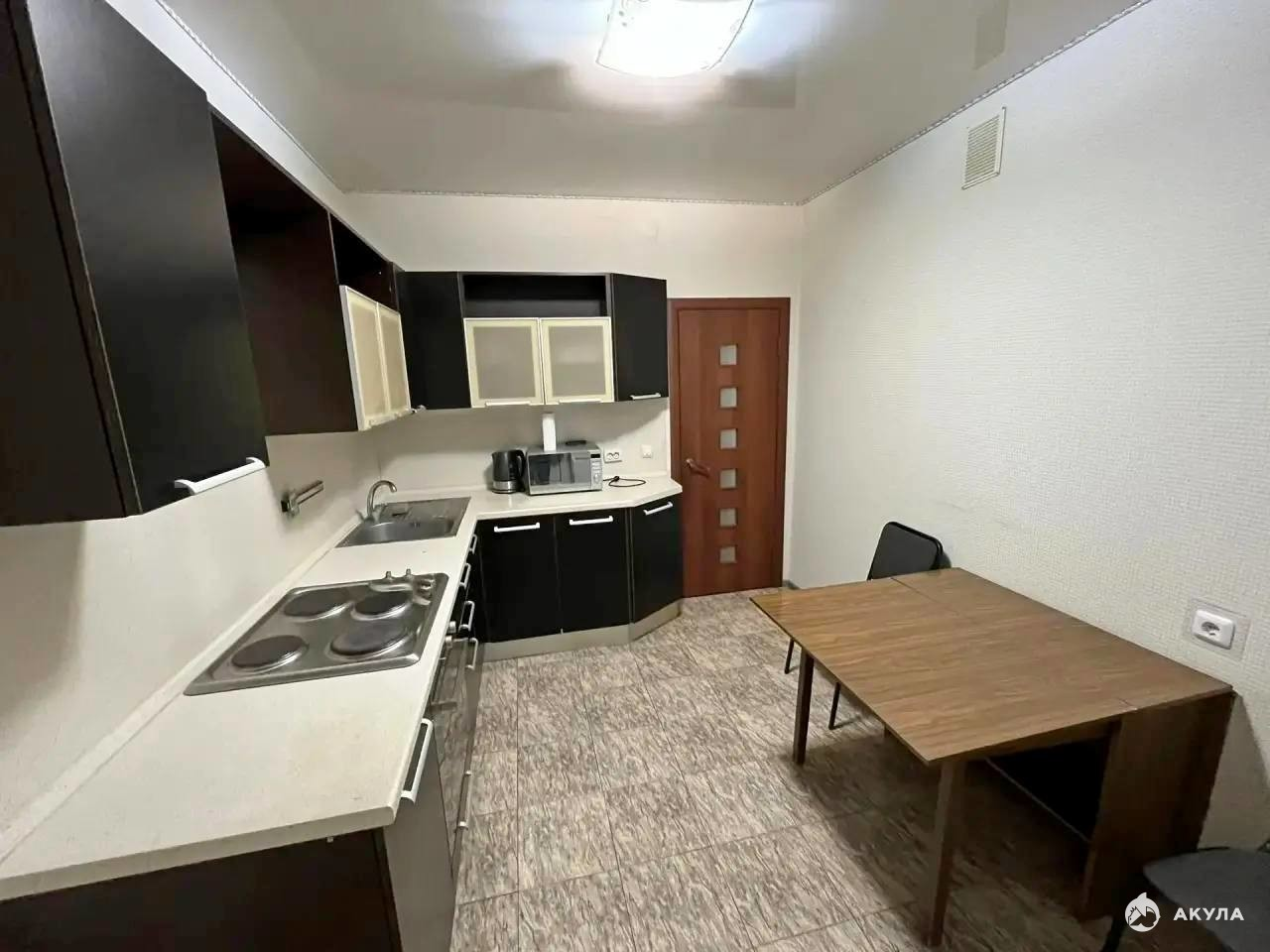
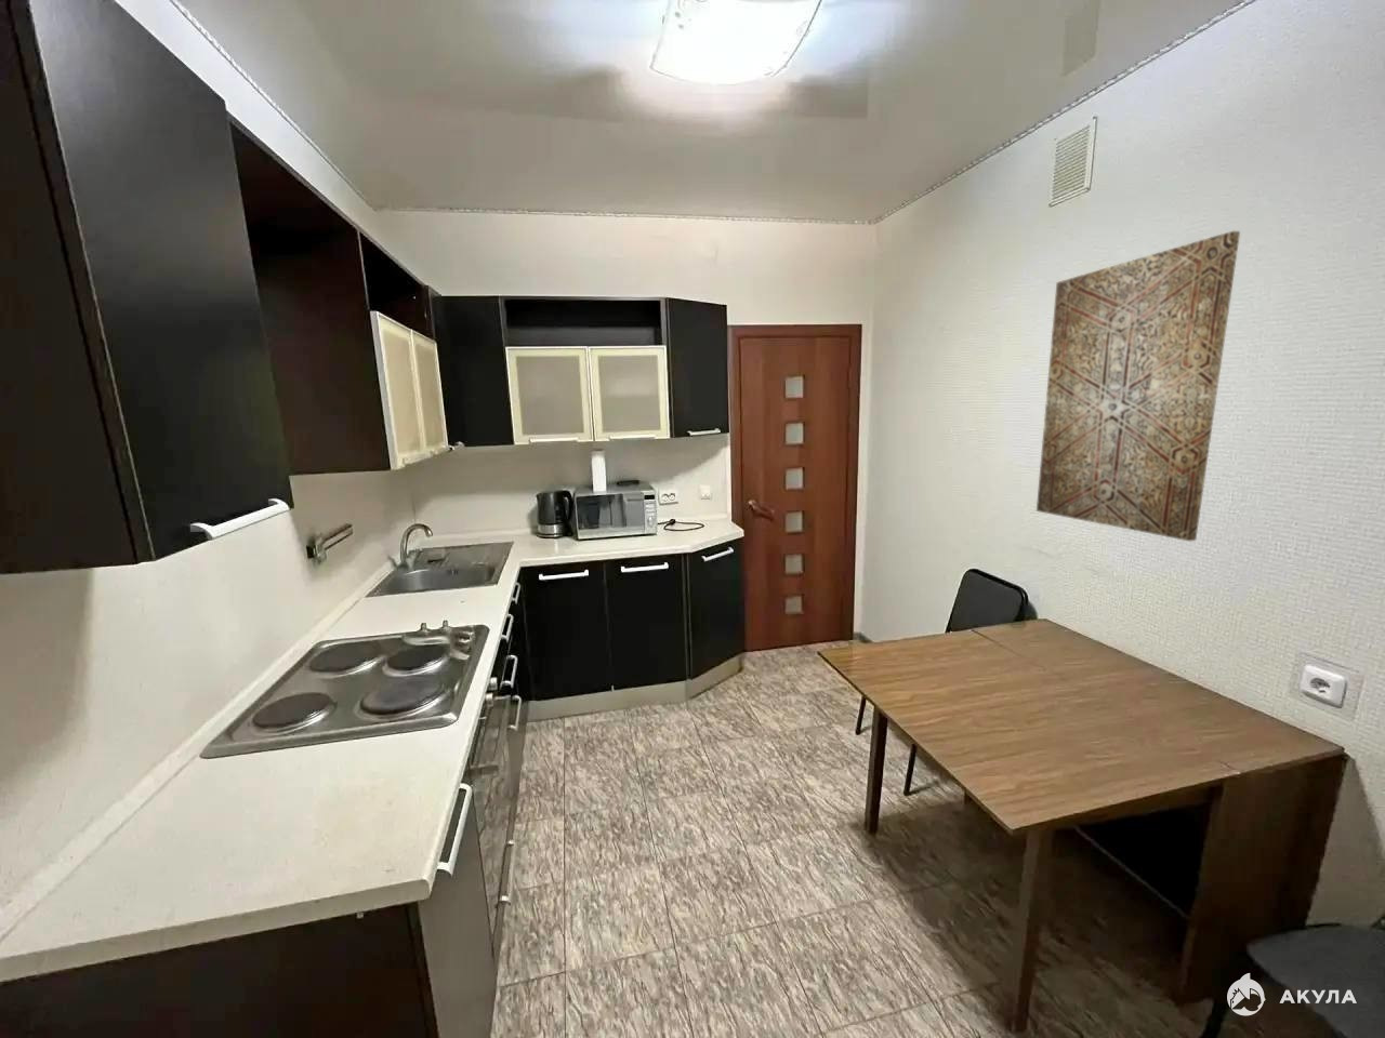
+ wall art (1119, 397)
